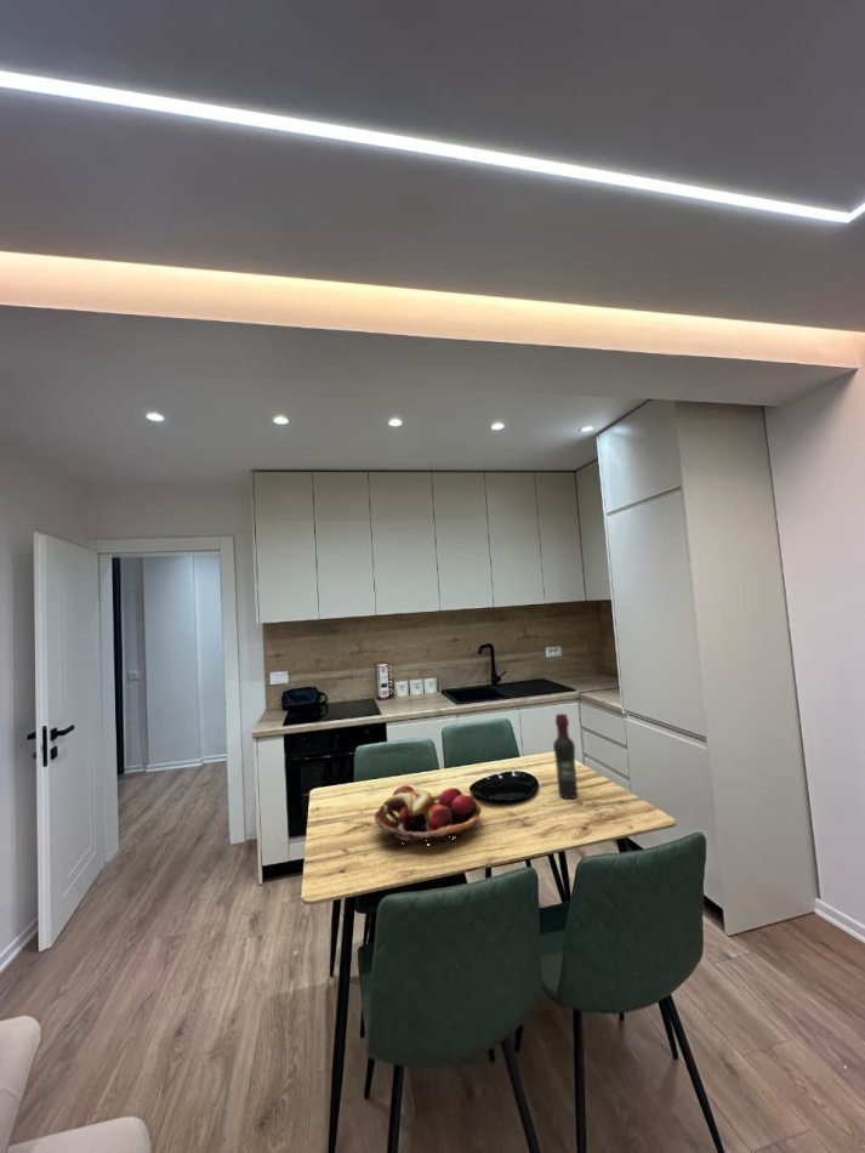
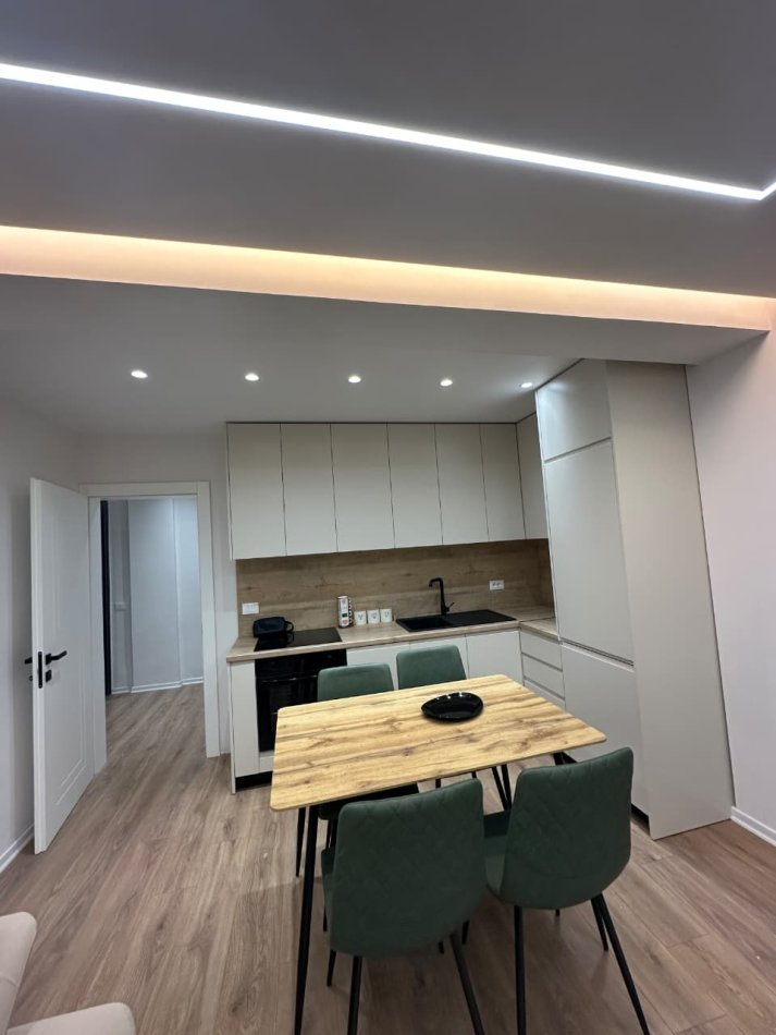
- wine bottle (564, 755)
- fruit basket (427, 810)
